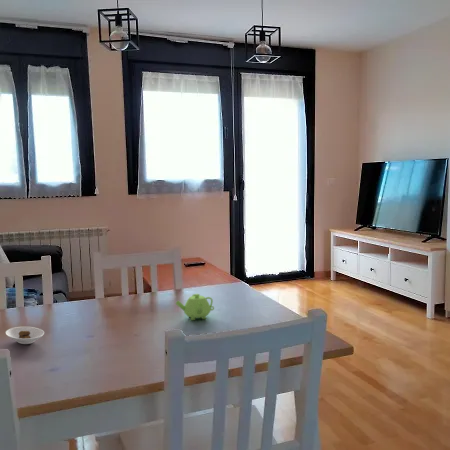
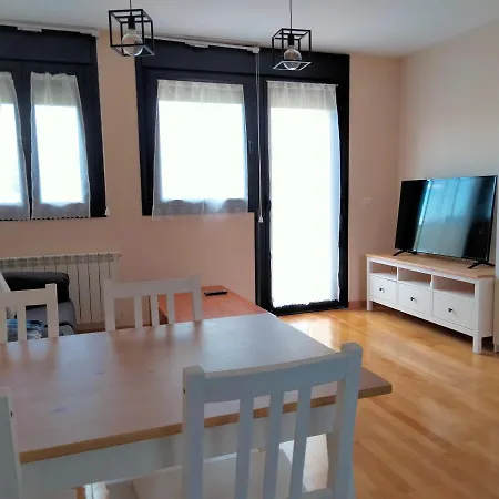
- teapot (195, 305)
- saucer (25, 335)
